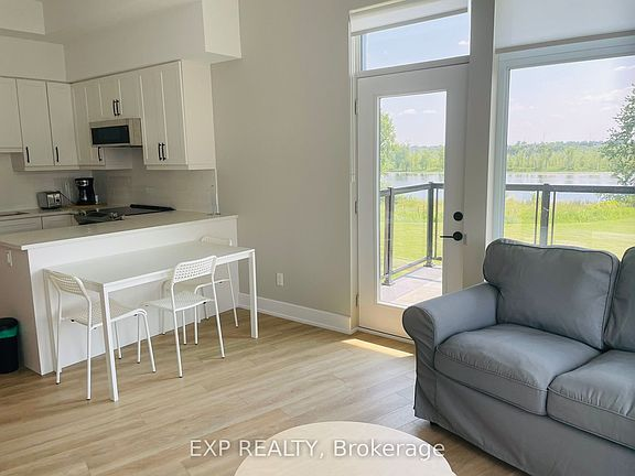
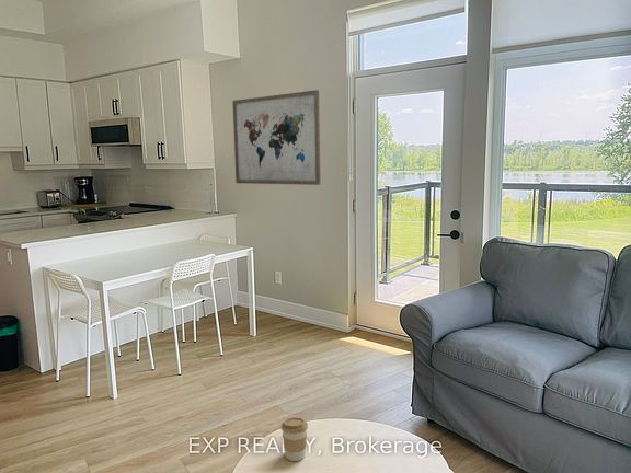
+ coffee cup (295, 438)
+ wall art (274, 140)
